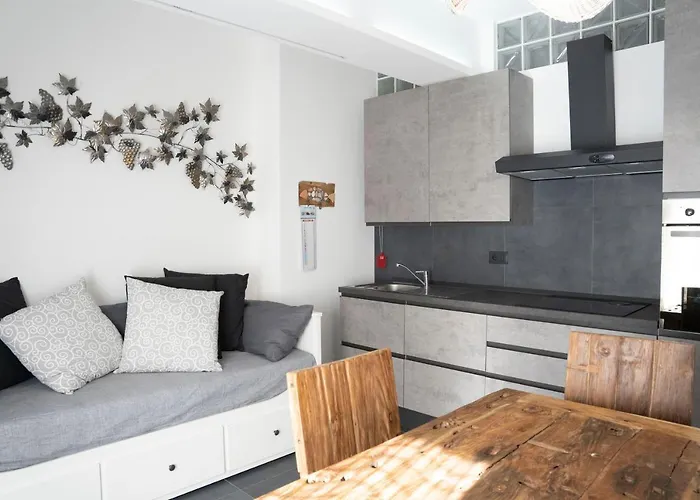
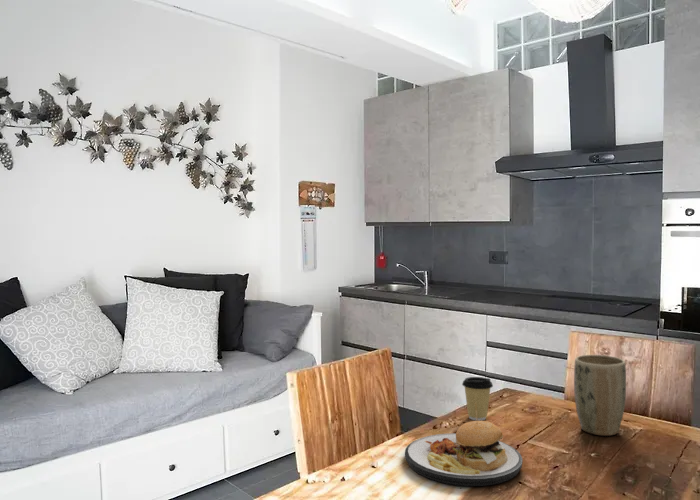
+ coffee cup (477, 398)
+ plate (462, 432)
+ plant pot (599, 394)
